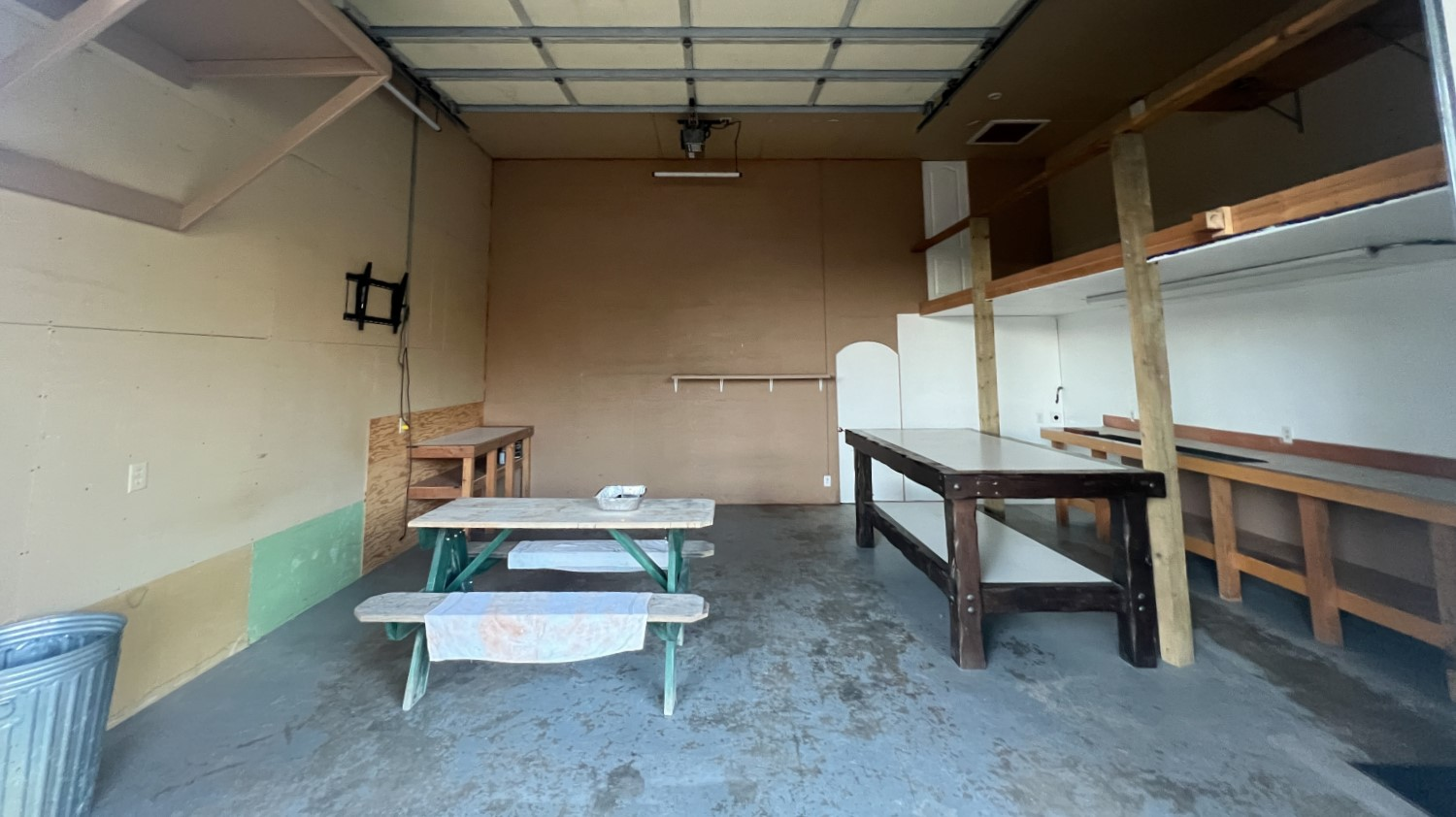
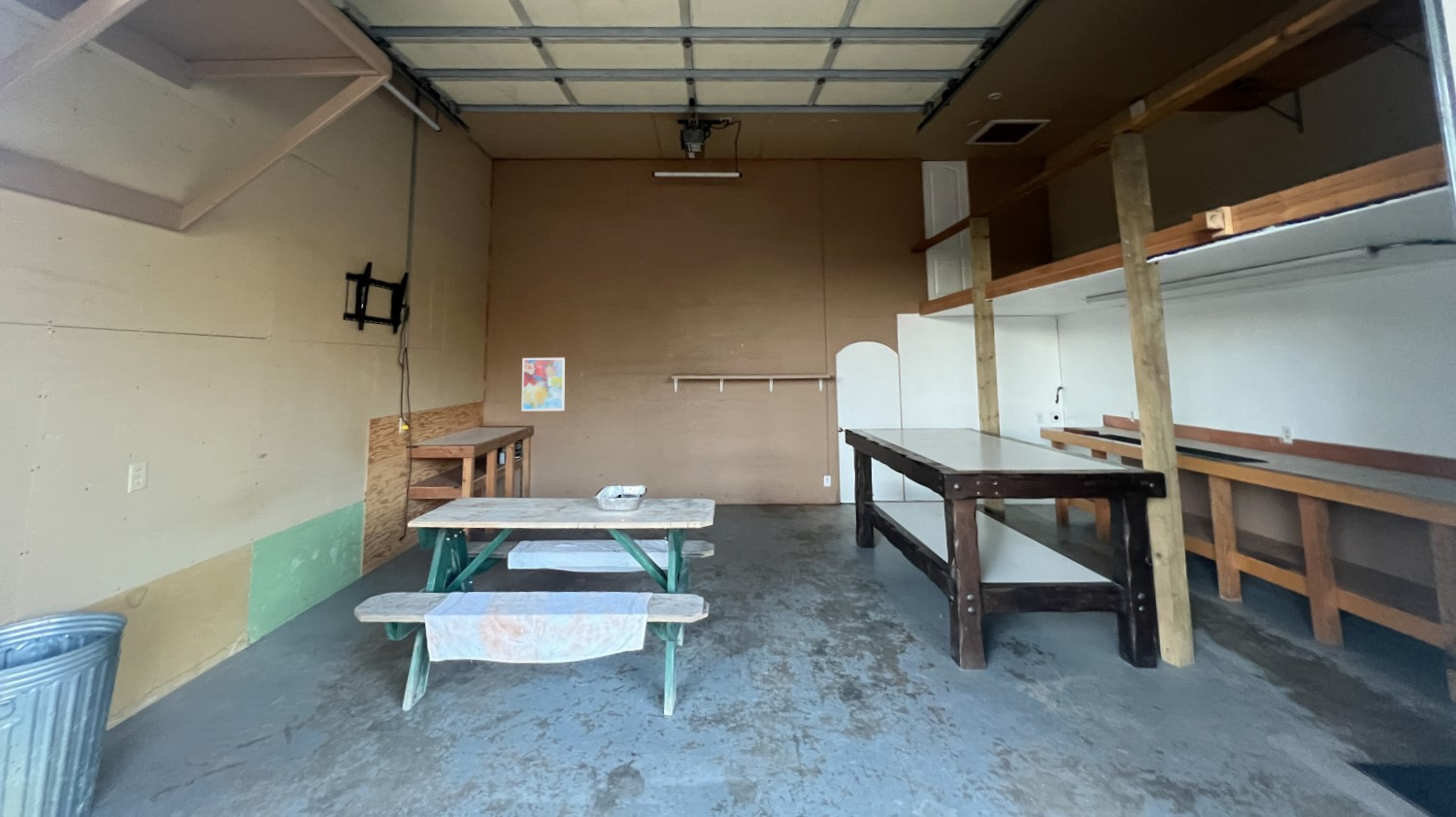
+ wall art (544, 384)
